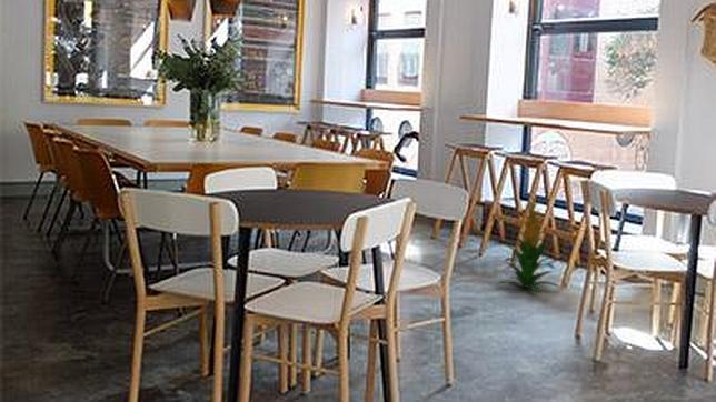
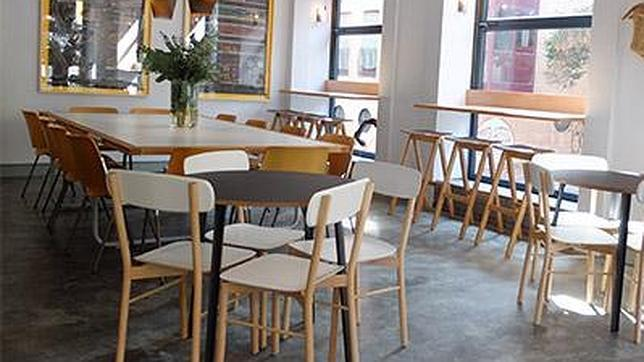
- indoor plant (529, 240)
